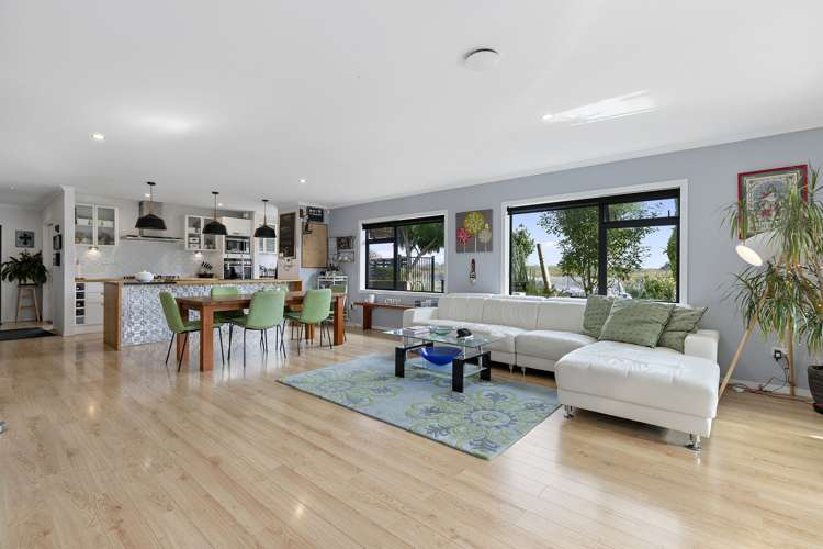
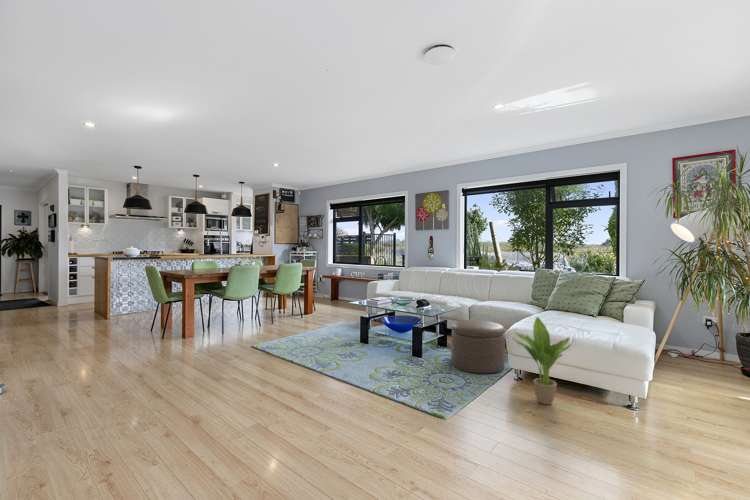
+ ottoman (477, 344)
+ potted plant (537, 361)
